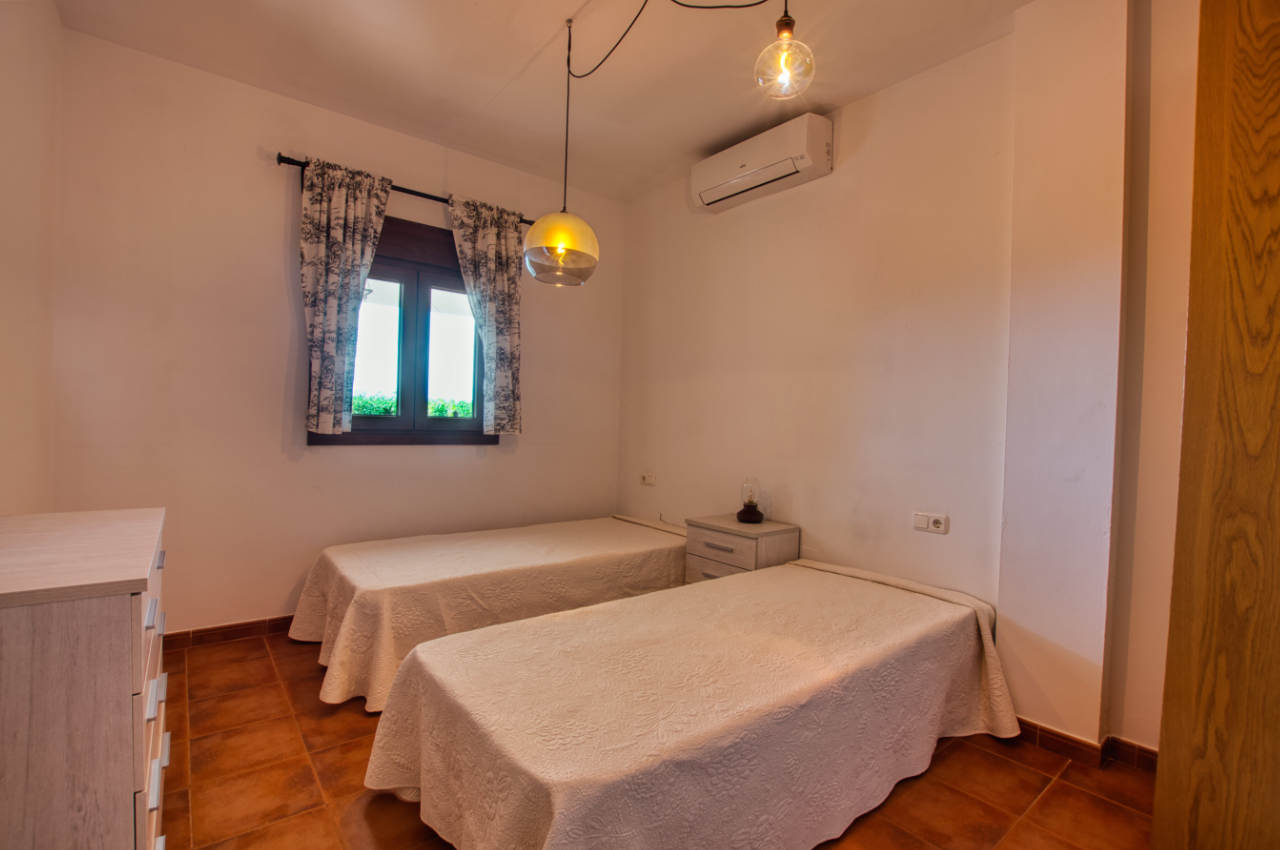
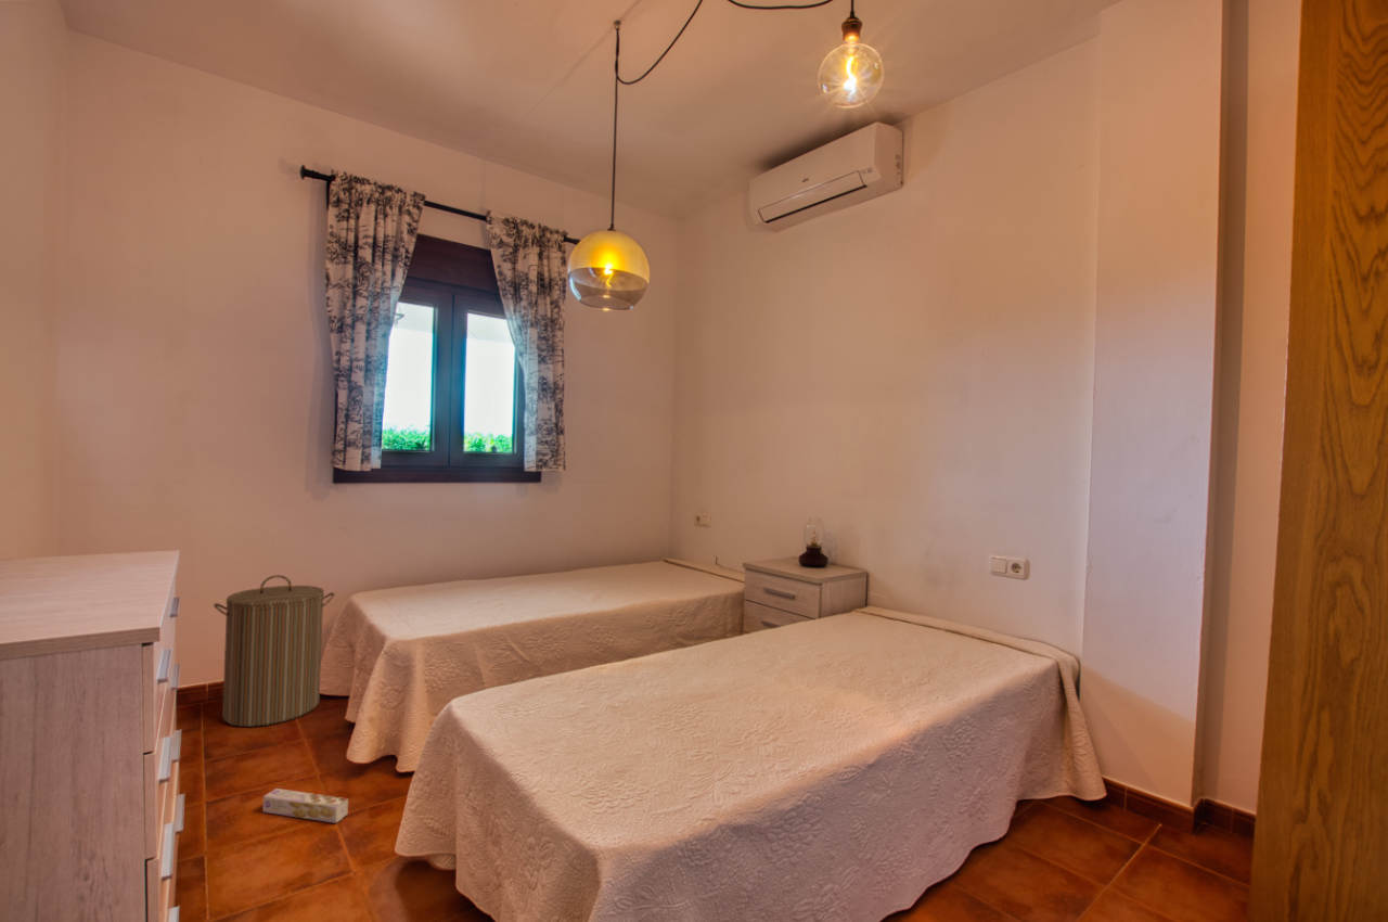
+ box (305, 805)
+ laundry hamper (275, 642)
